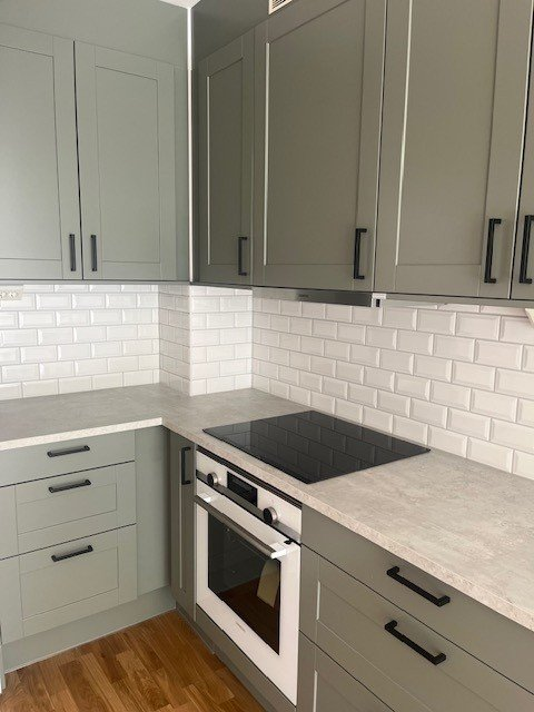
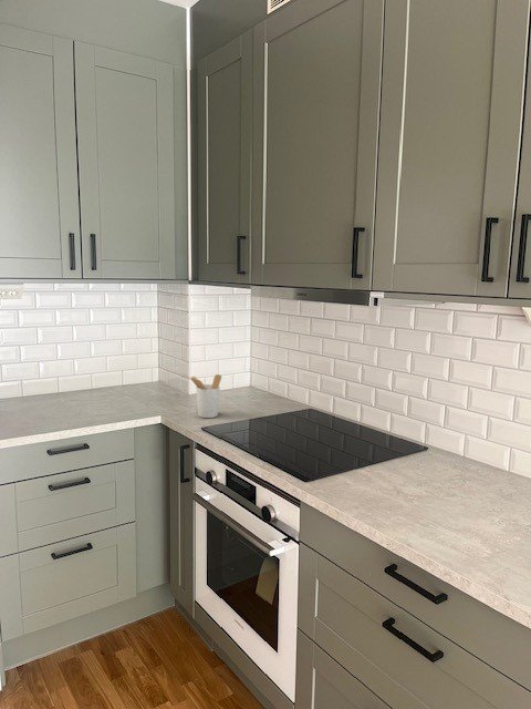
+ utensil holder (204, 394)
